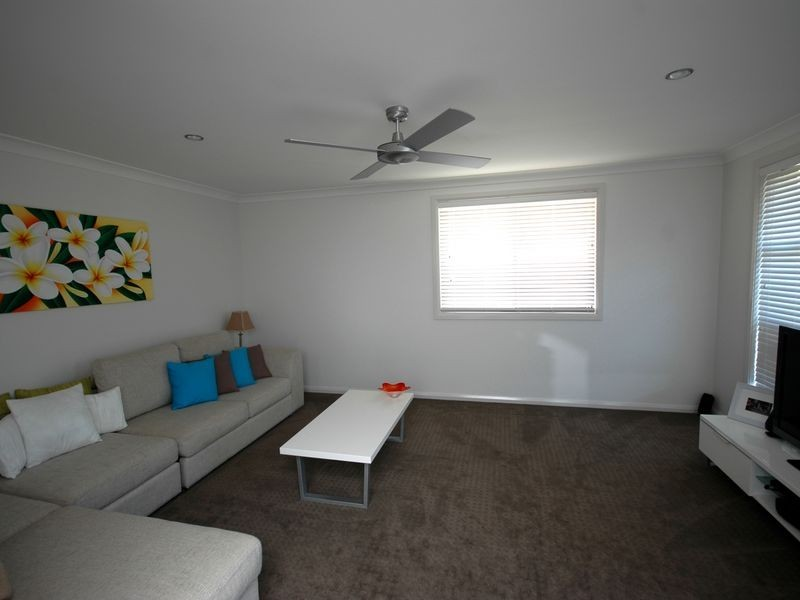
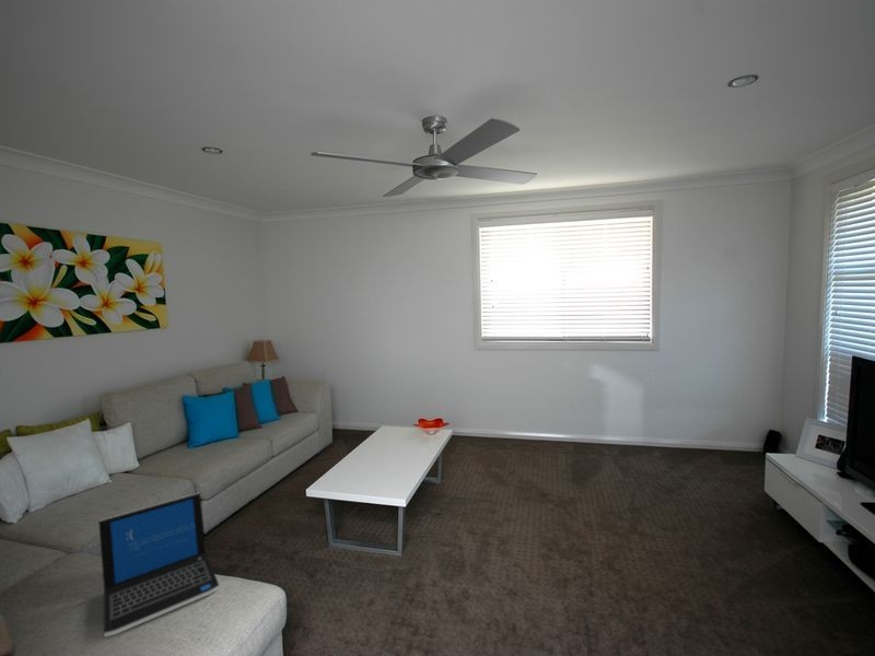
+ laptop (159, 554)
